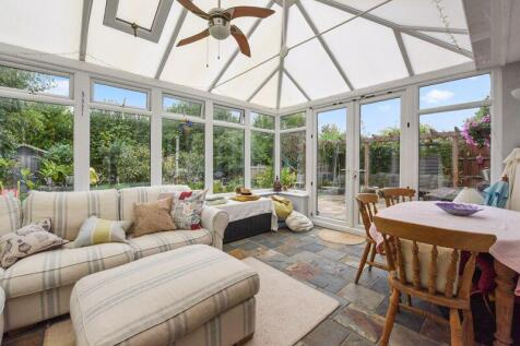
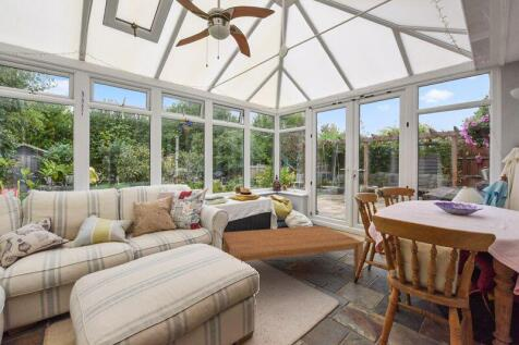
+ coffee table (288, 252)
